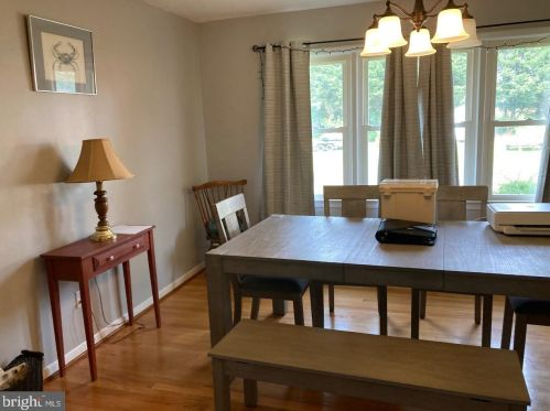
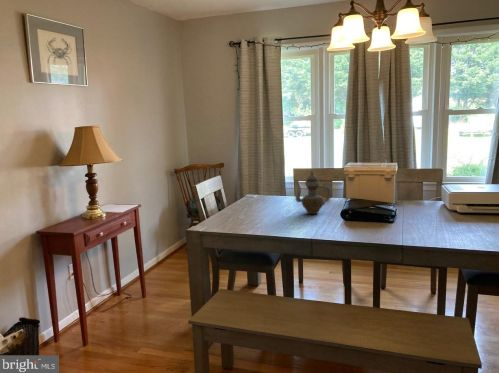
+ teapot (313, 191)
